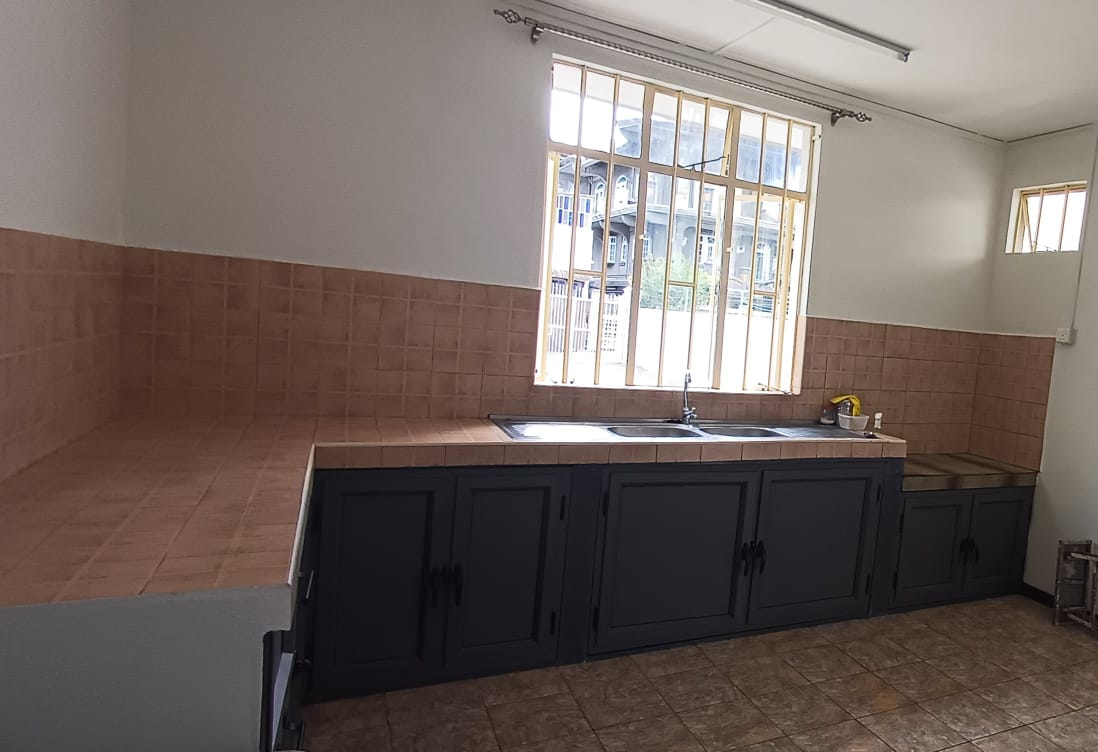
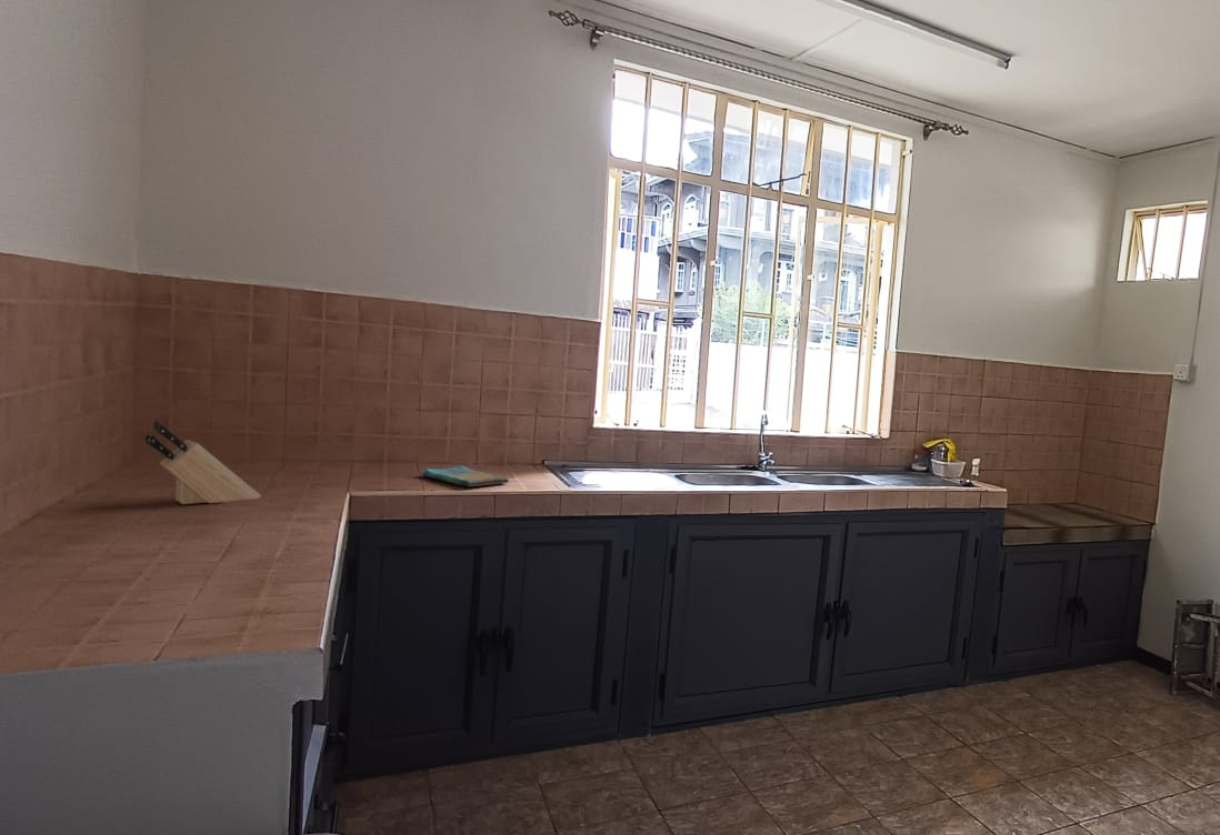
+ knife block (203, 461)
+ dish towel (464, 475)
